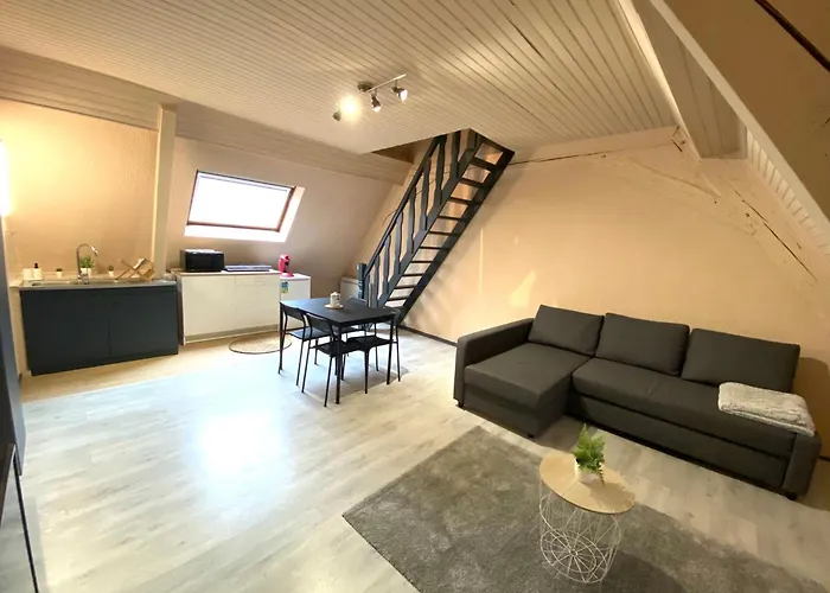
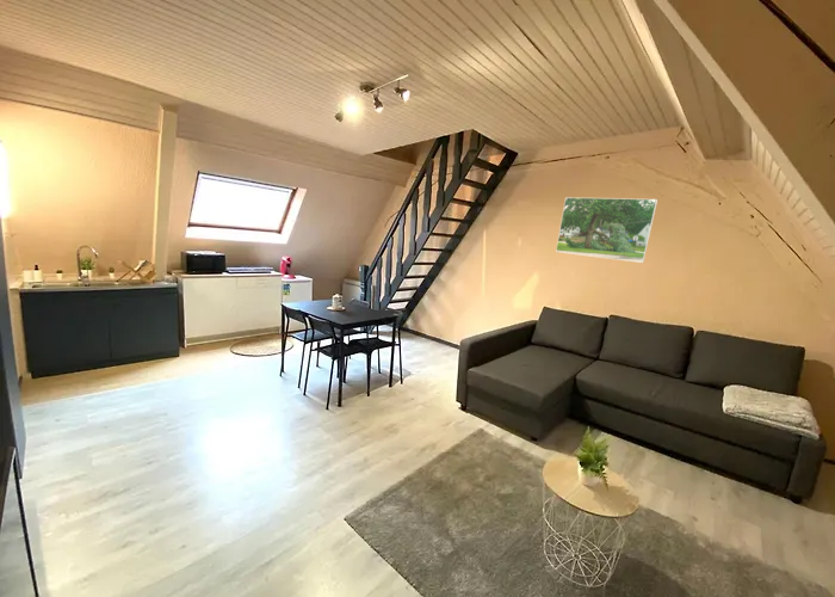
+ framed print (601, 228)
